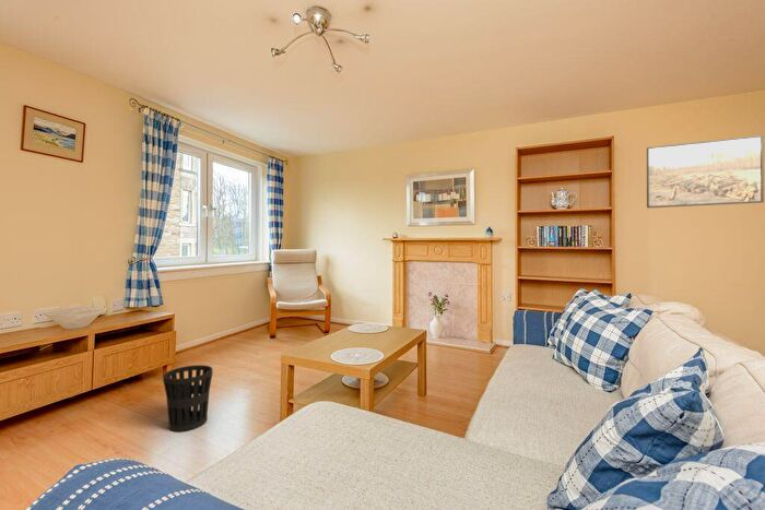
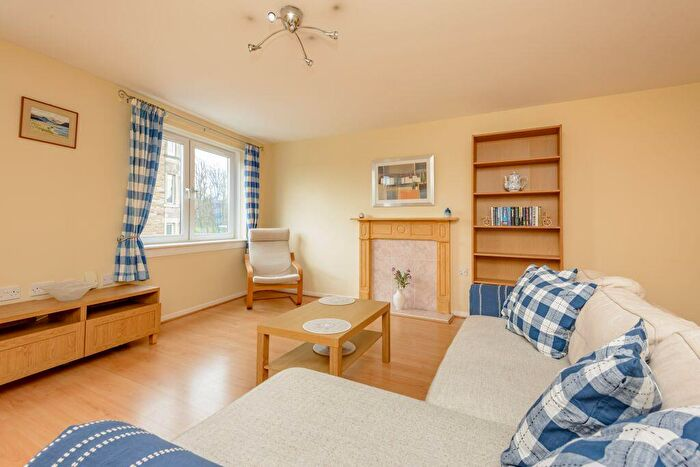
- wastebasket (188, 396)
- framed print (702, 173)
